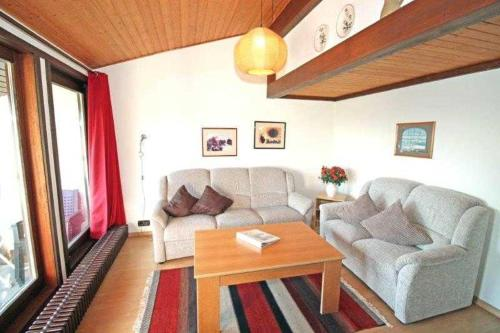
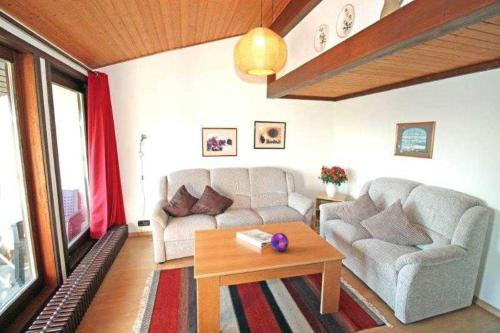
+ decorative orb (279, 241)
